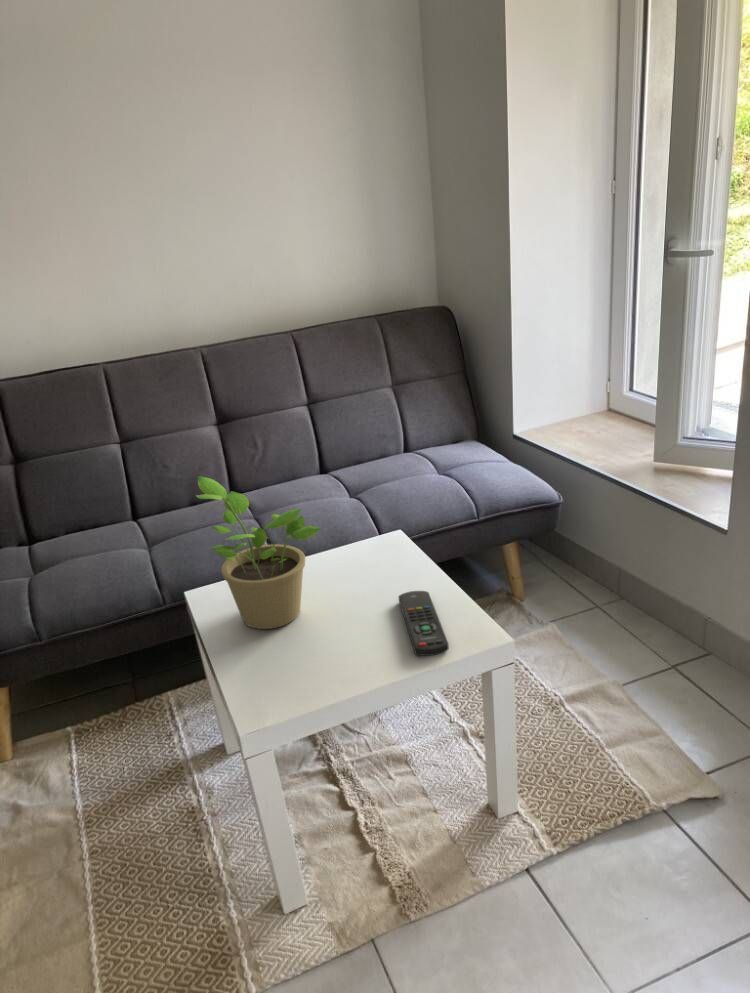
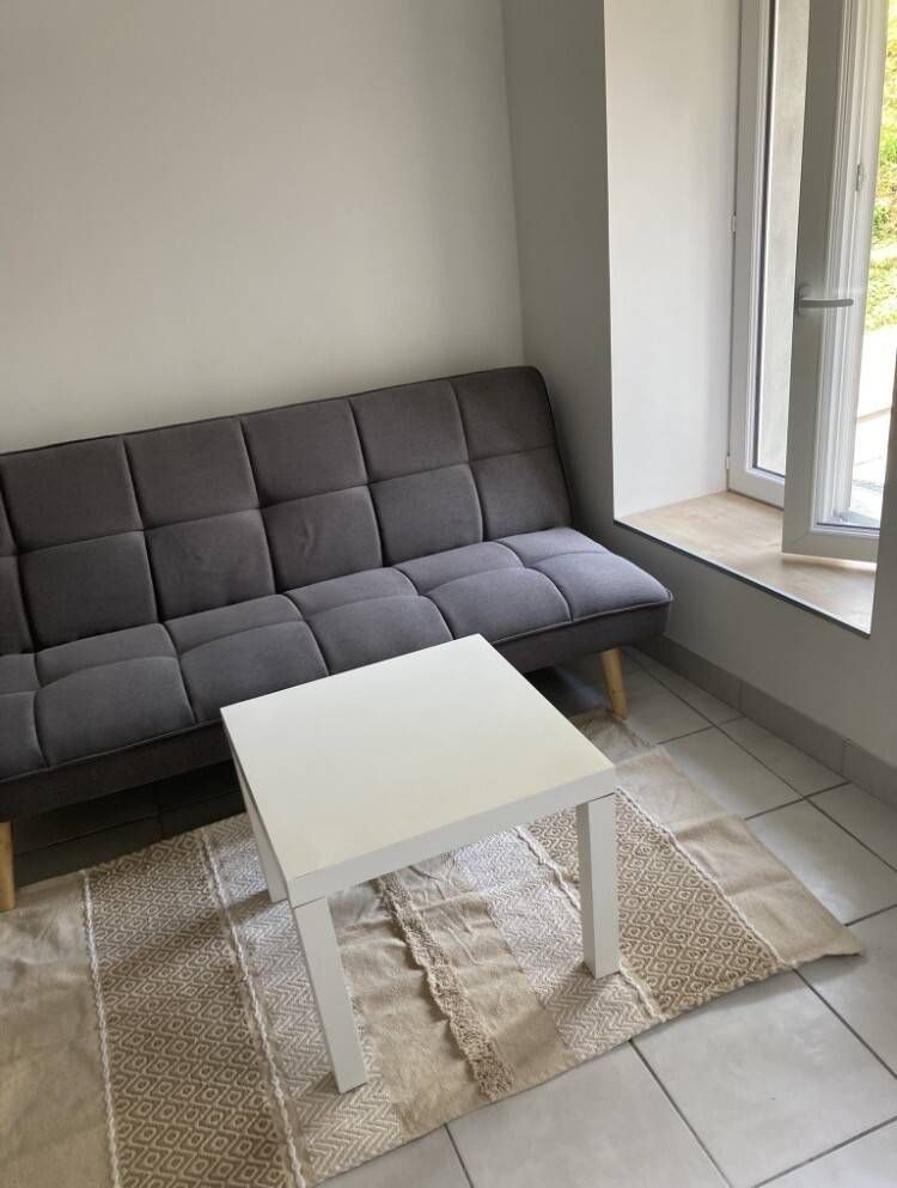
- remote control (422, 620)
- potted plant (263, 549)
